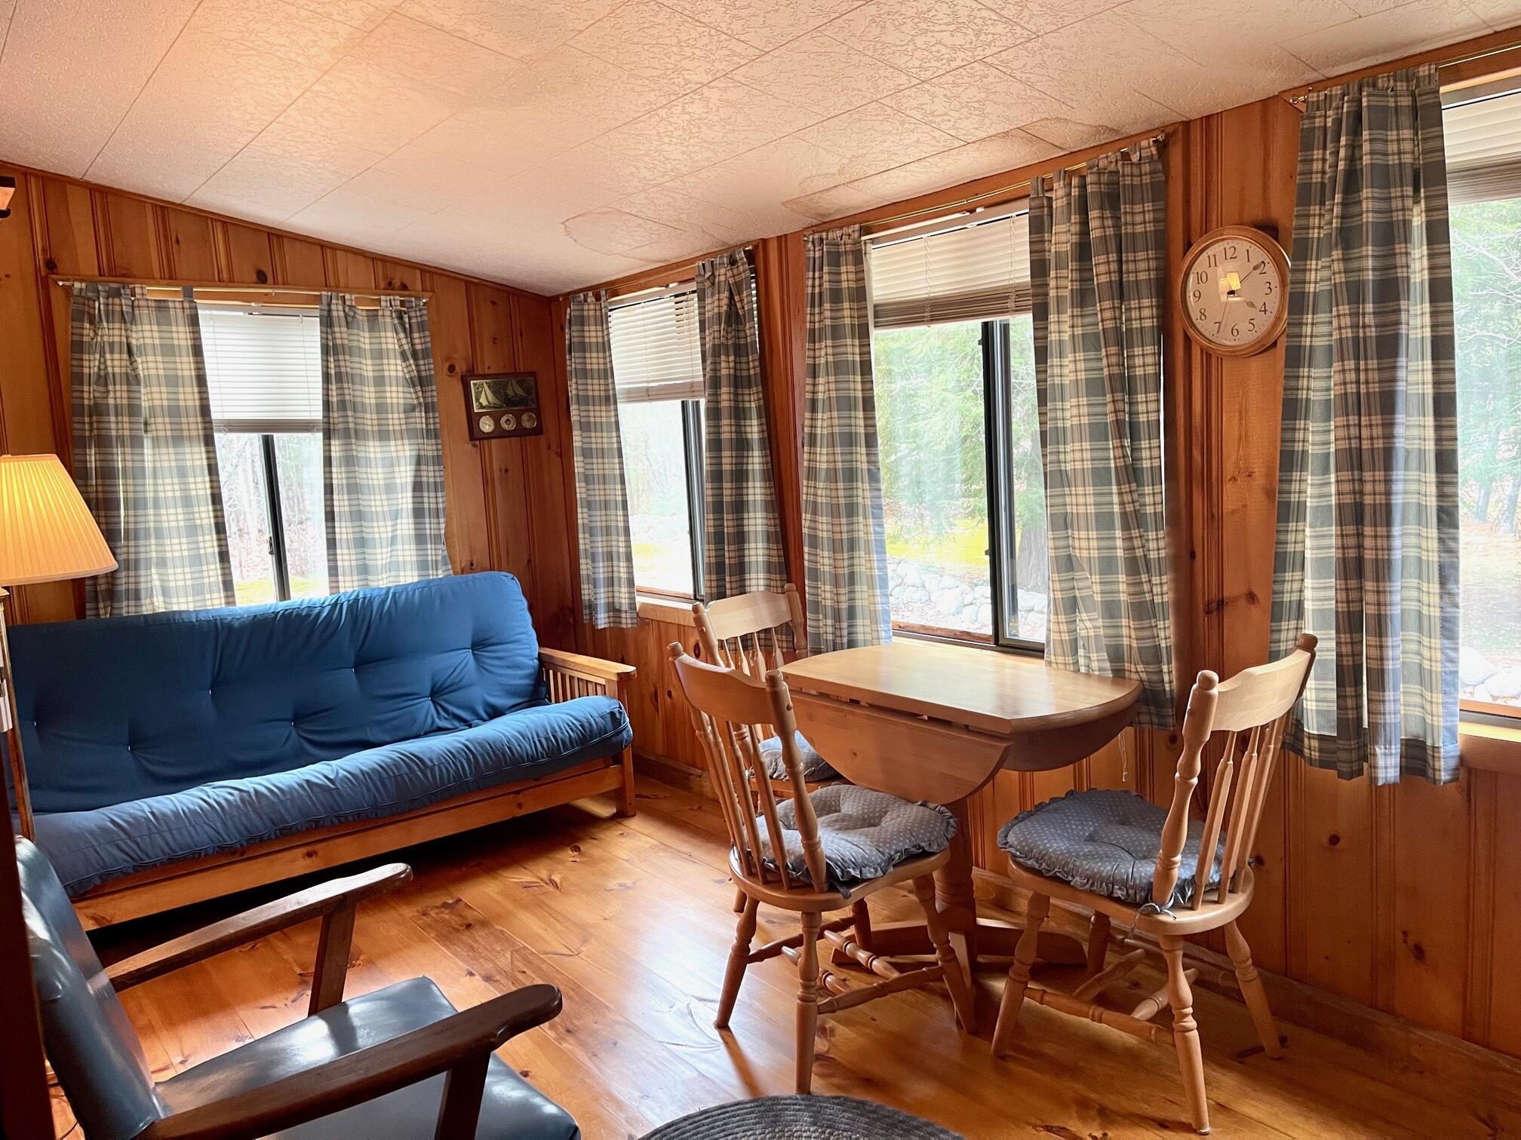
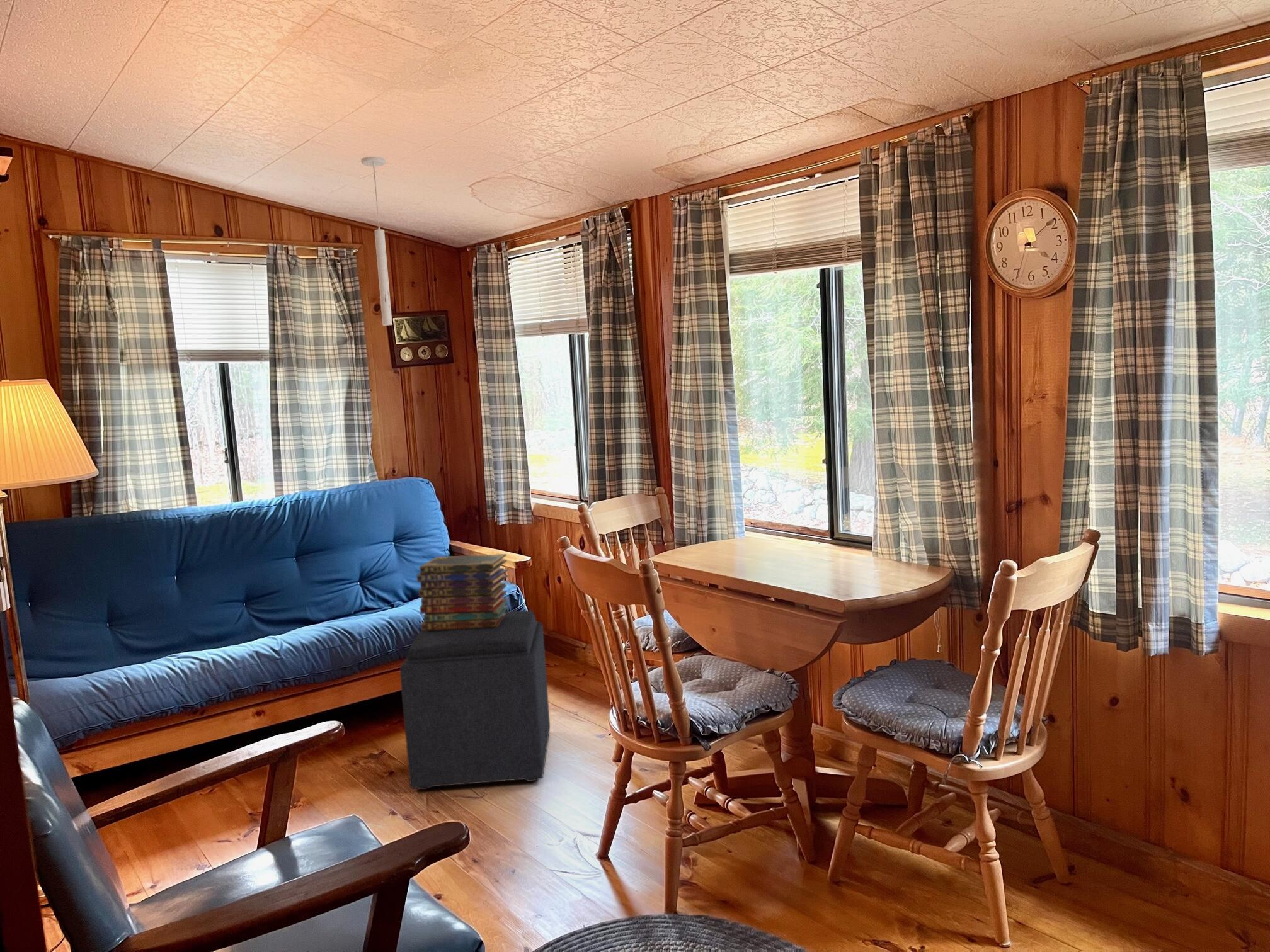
+ book stack (465, 591)
+ ottoman (479, 691)
+ ceiling light (380, 243)
